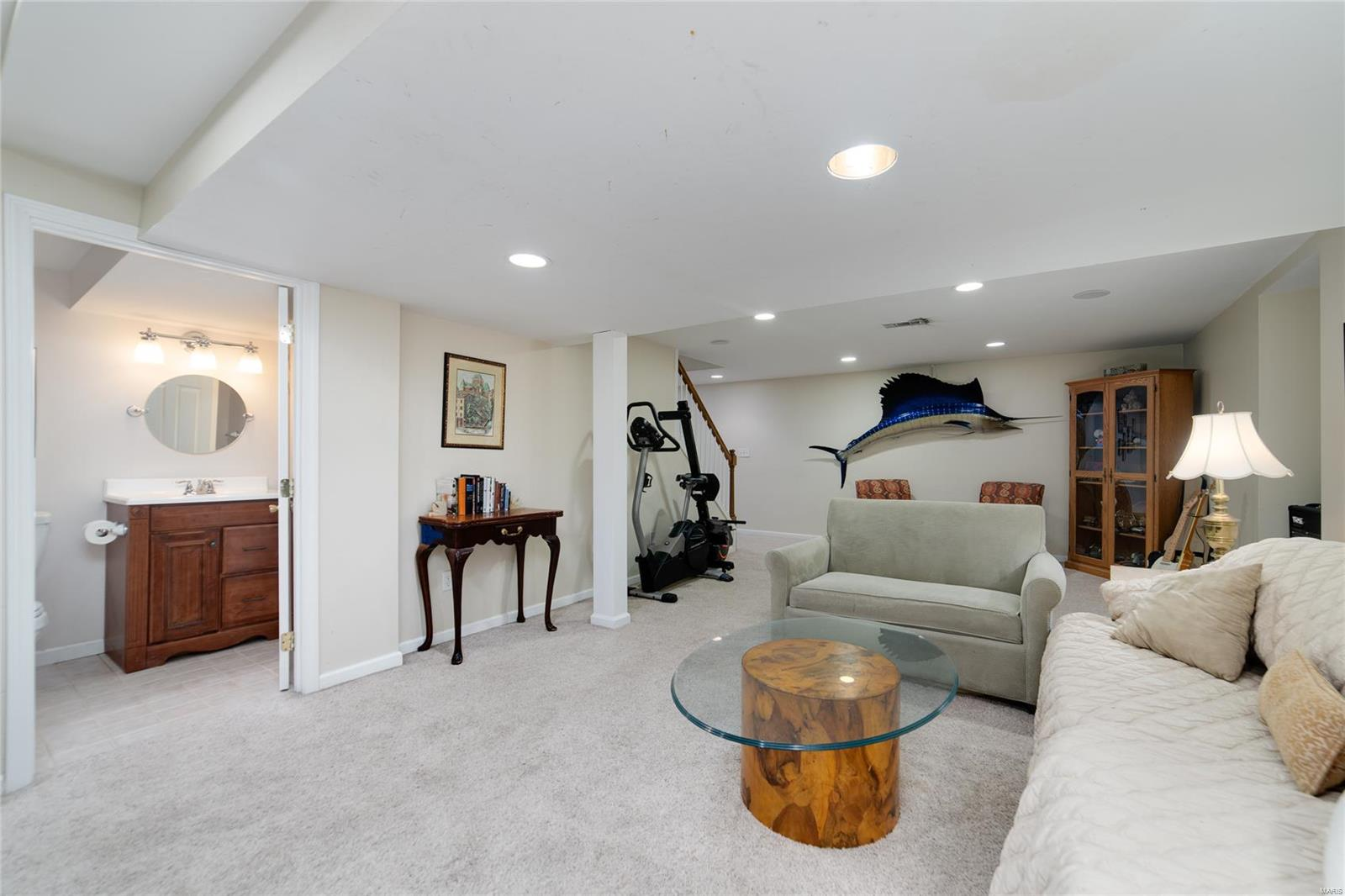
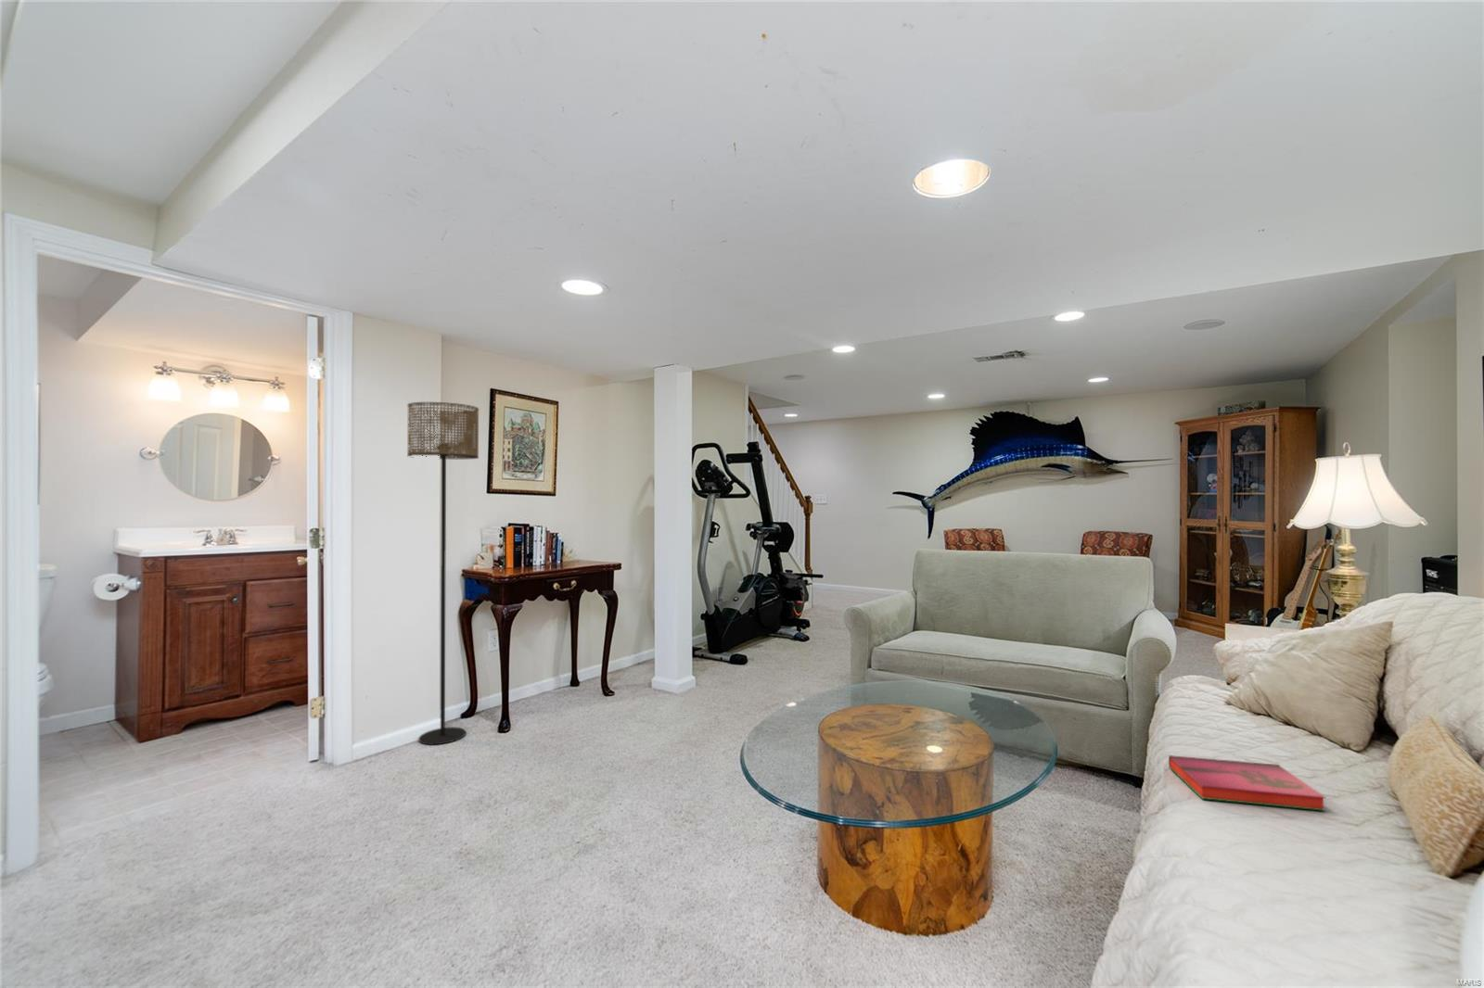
+ hardback book (1241, 781)
+ floor lamp (442, 571)
